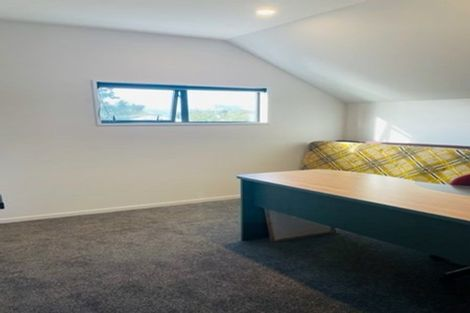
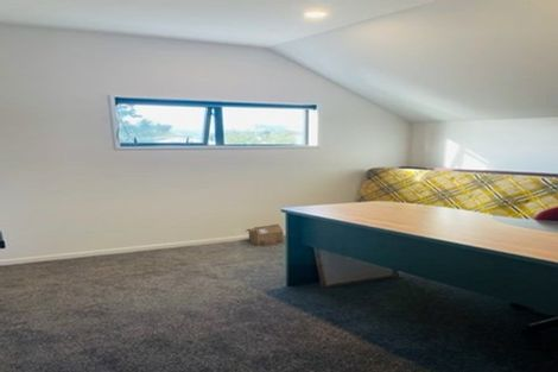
+ cardboard box (264, 232)
